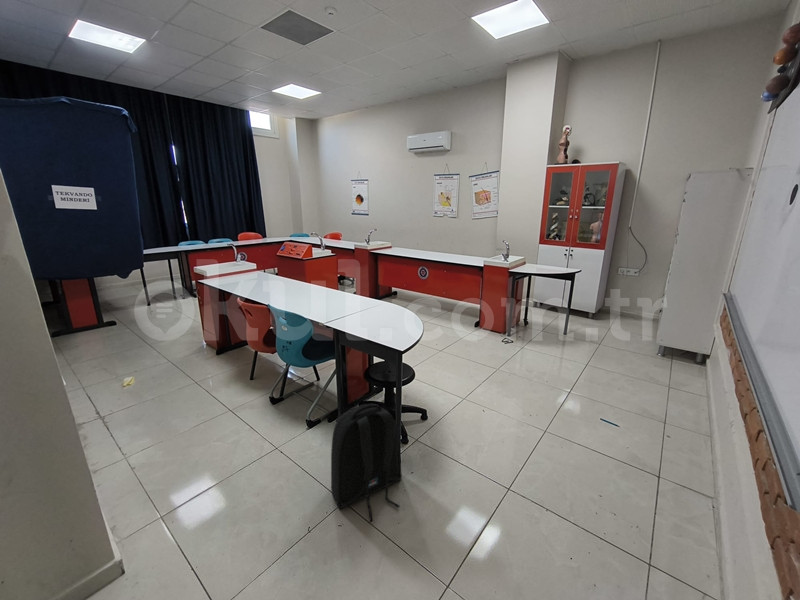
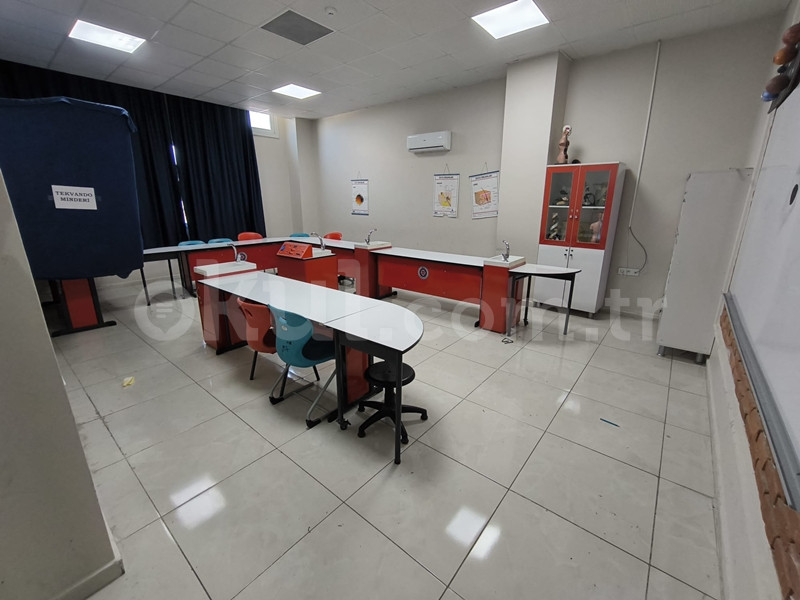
- backpack (370, 451)
